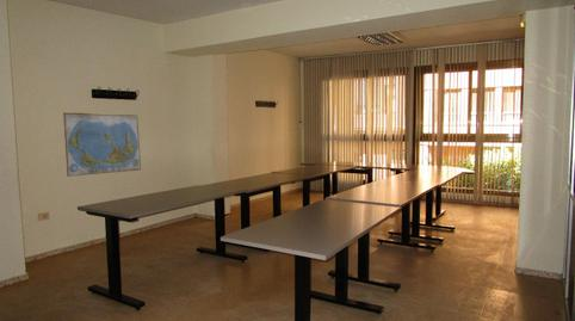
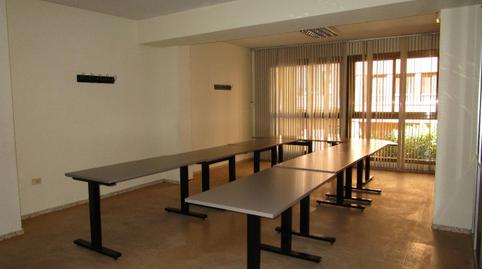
- world map (105, 143)
